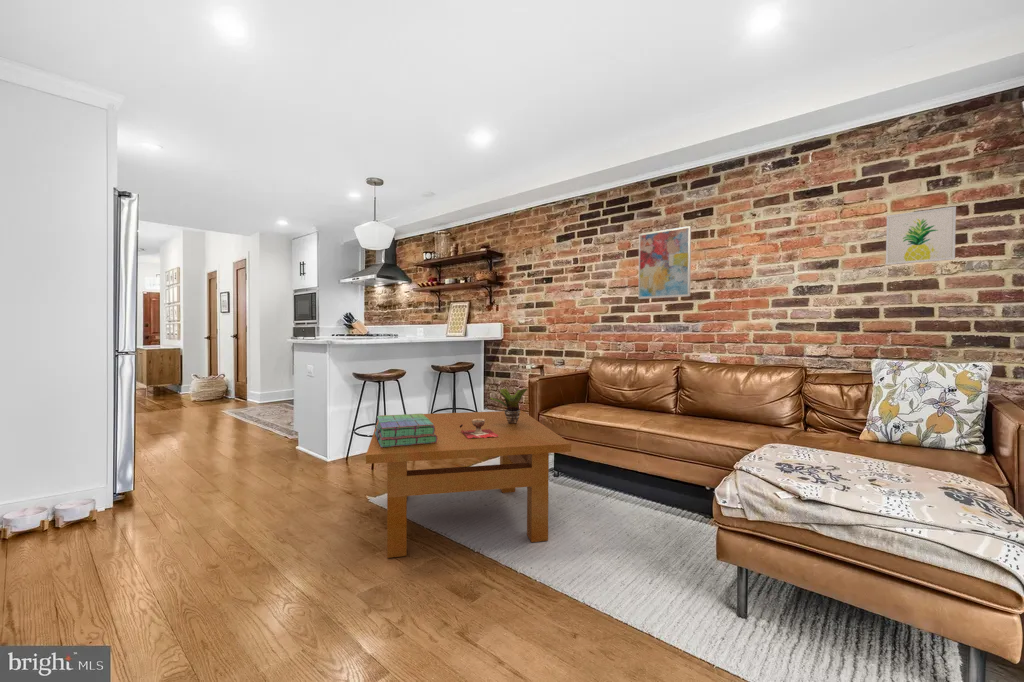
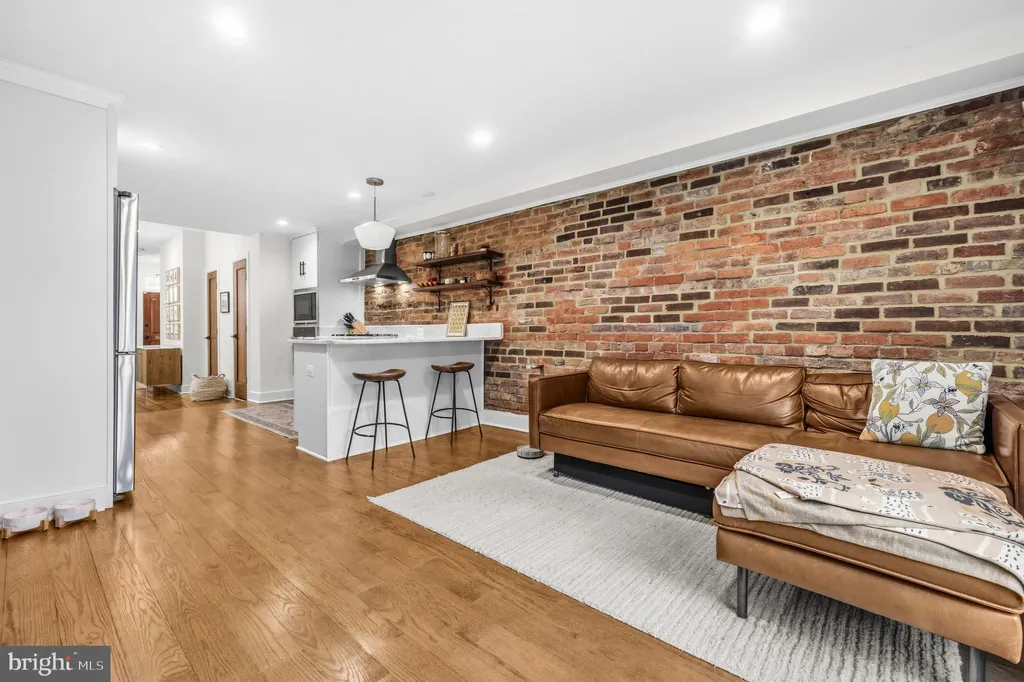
- decorative bowl (478, 426)
- stack of books (404, 428)
- wall art (919, 236)
- wall art (663, 264)
- potted plant (513, 404)
- table (461, 471)
